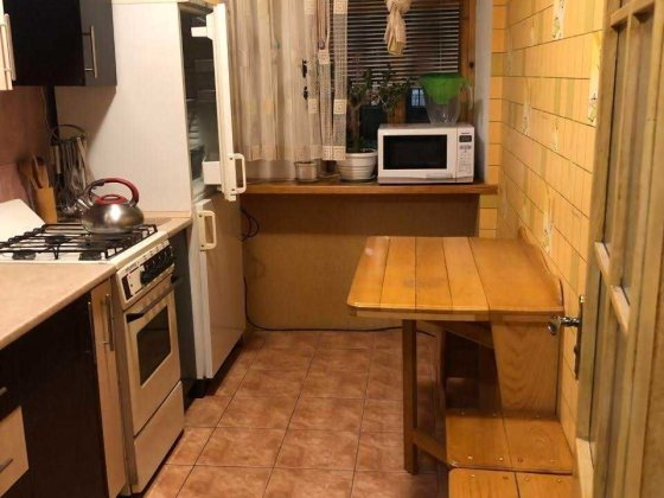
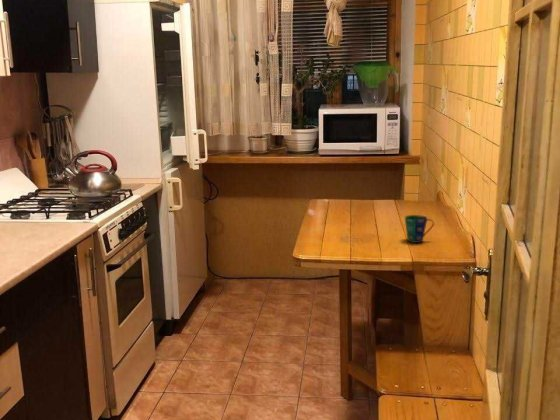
+ cup (418, 229)
